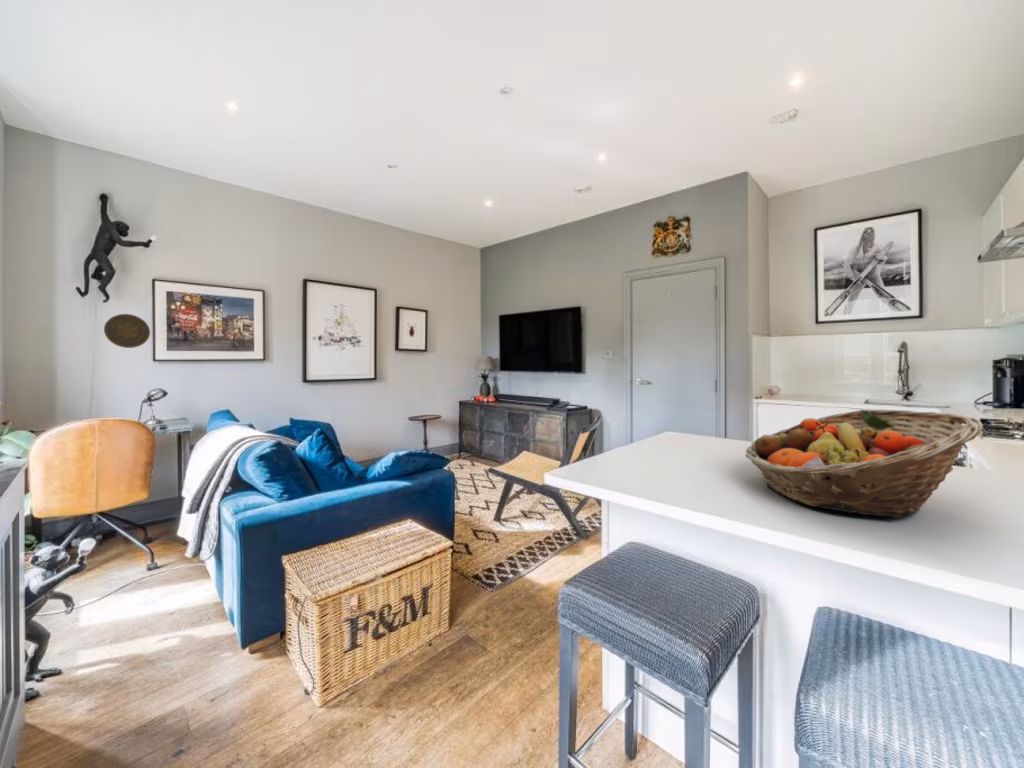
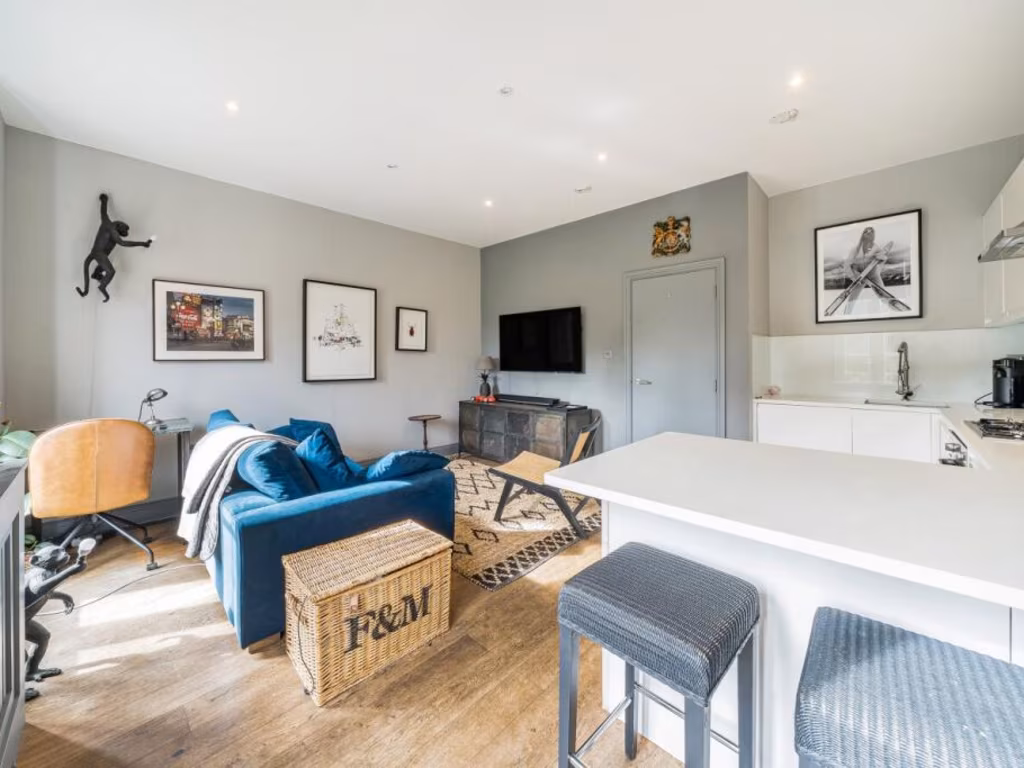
- fruit basket (844, 453)
- decorative plate (127, 330)
